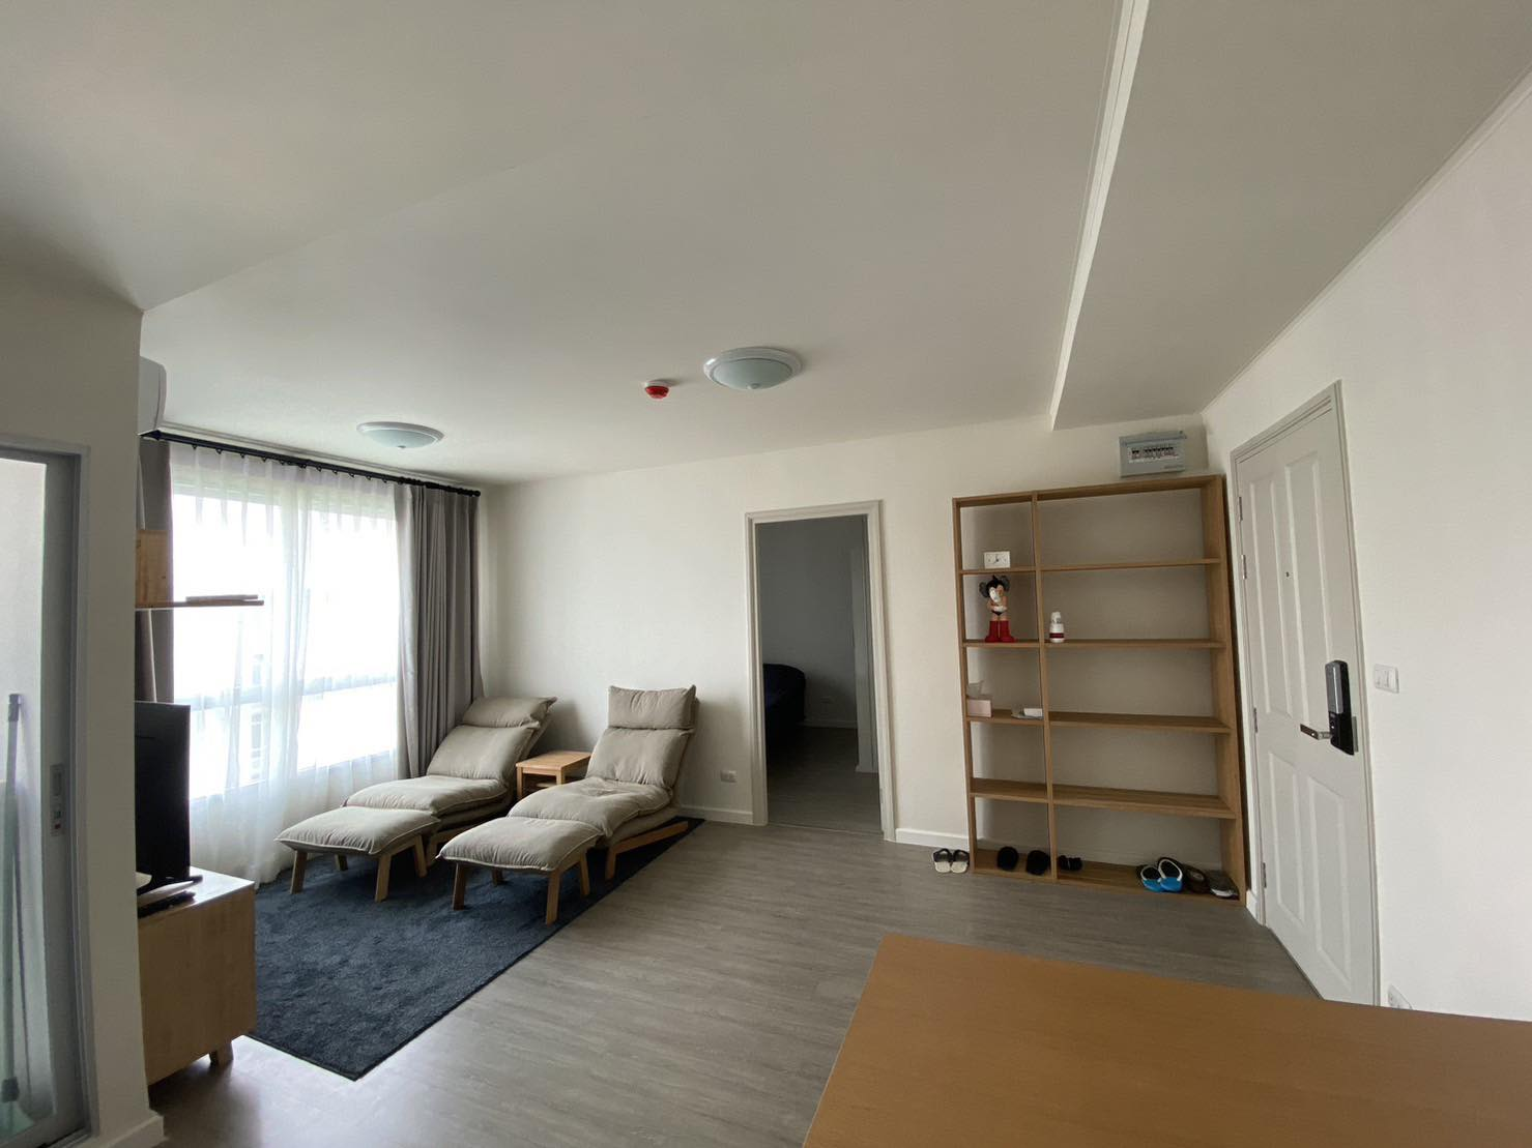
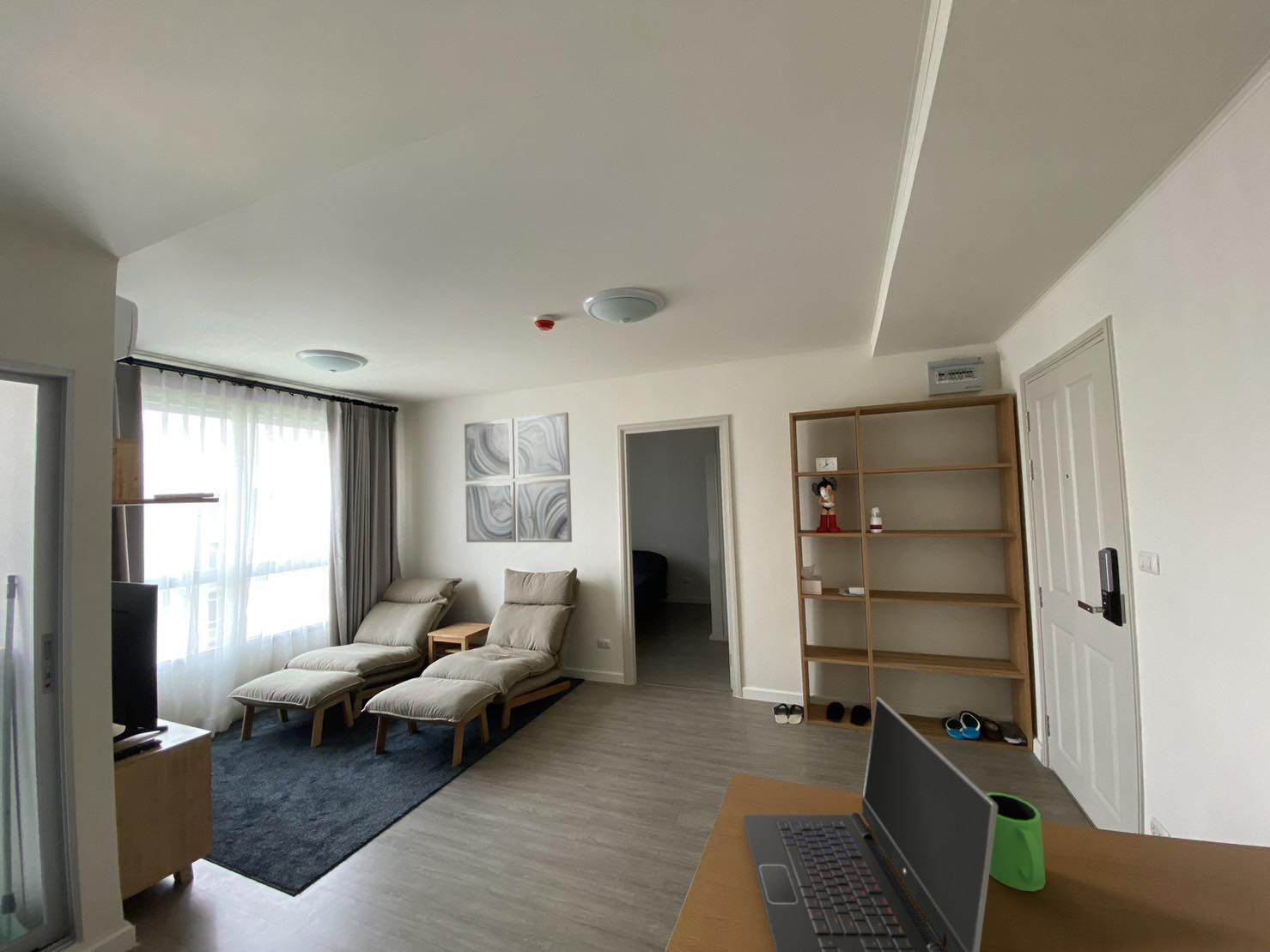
+ wall art (514, 482)
+ laptop computer (842, 816)
+ mug (1017, 847)
